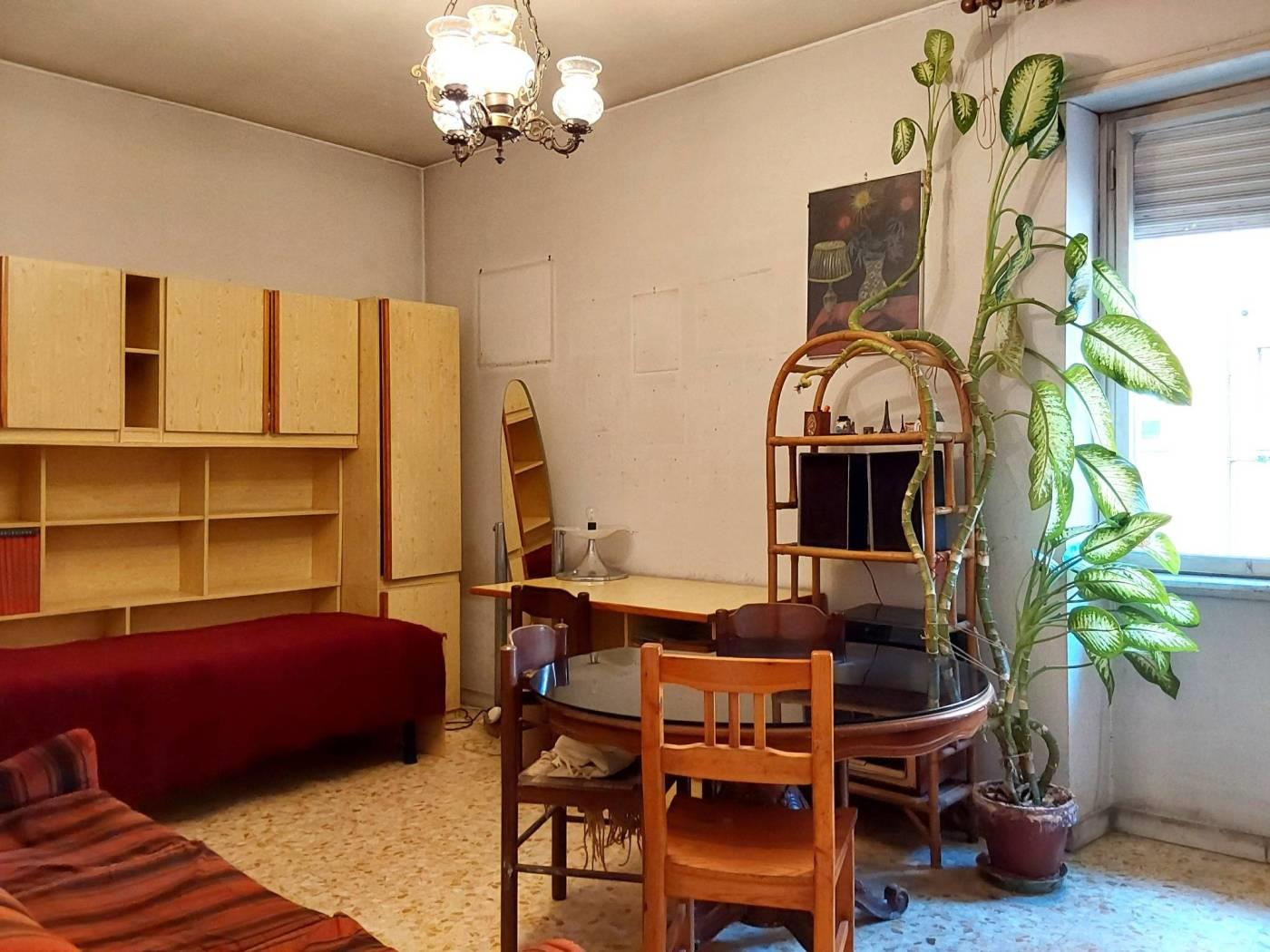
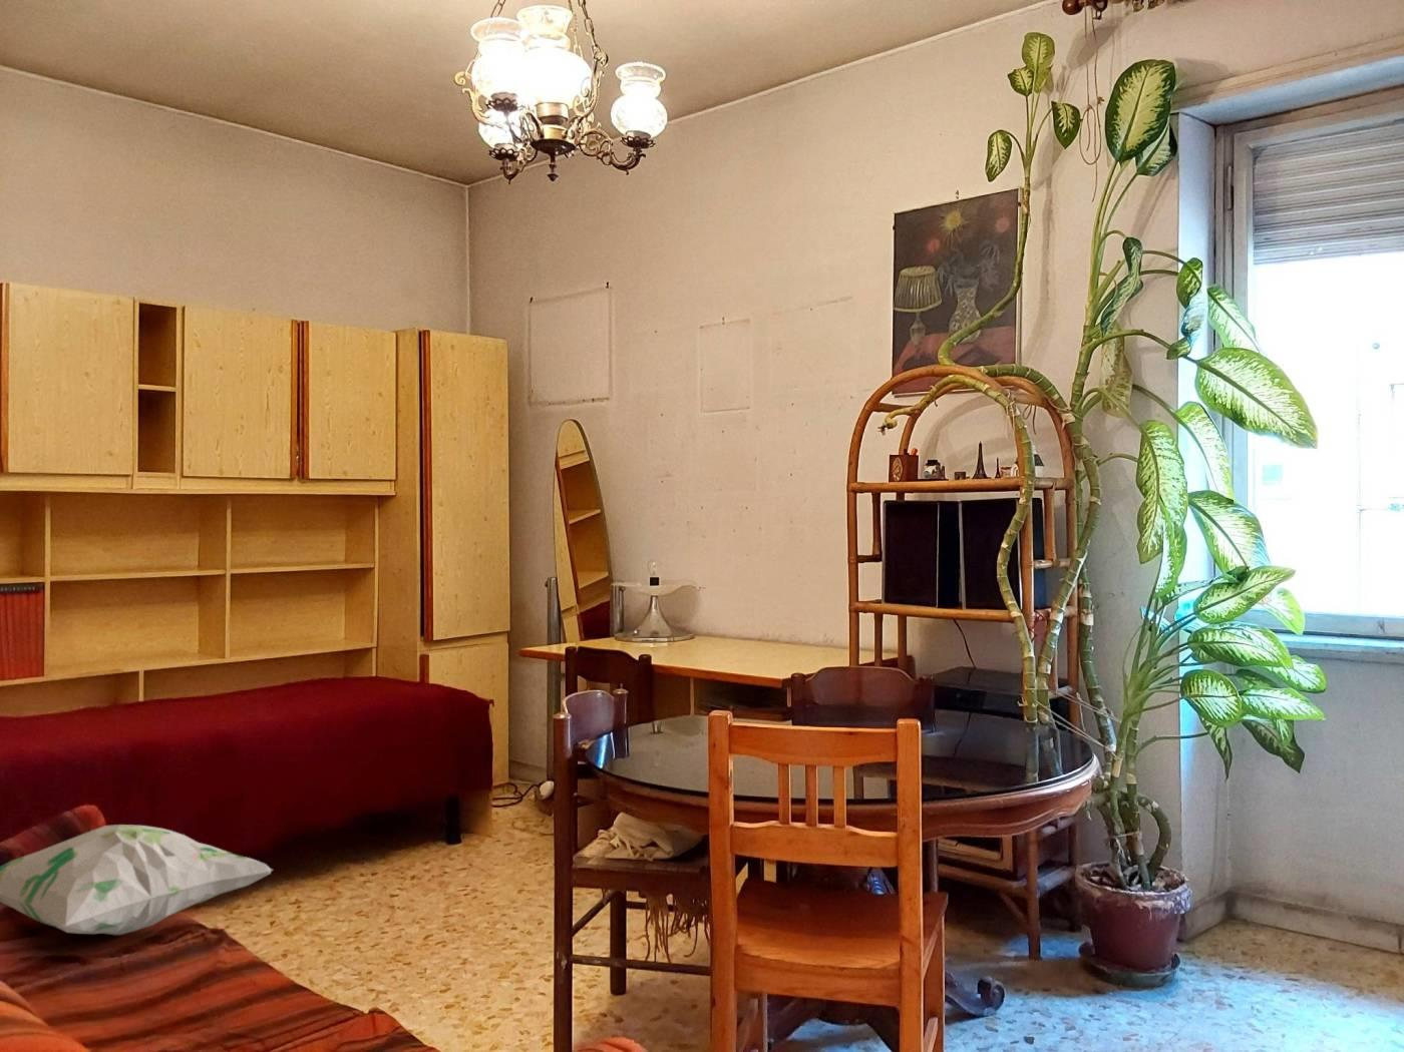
+ decorative pillow (112, 877)
